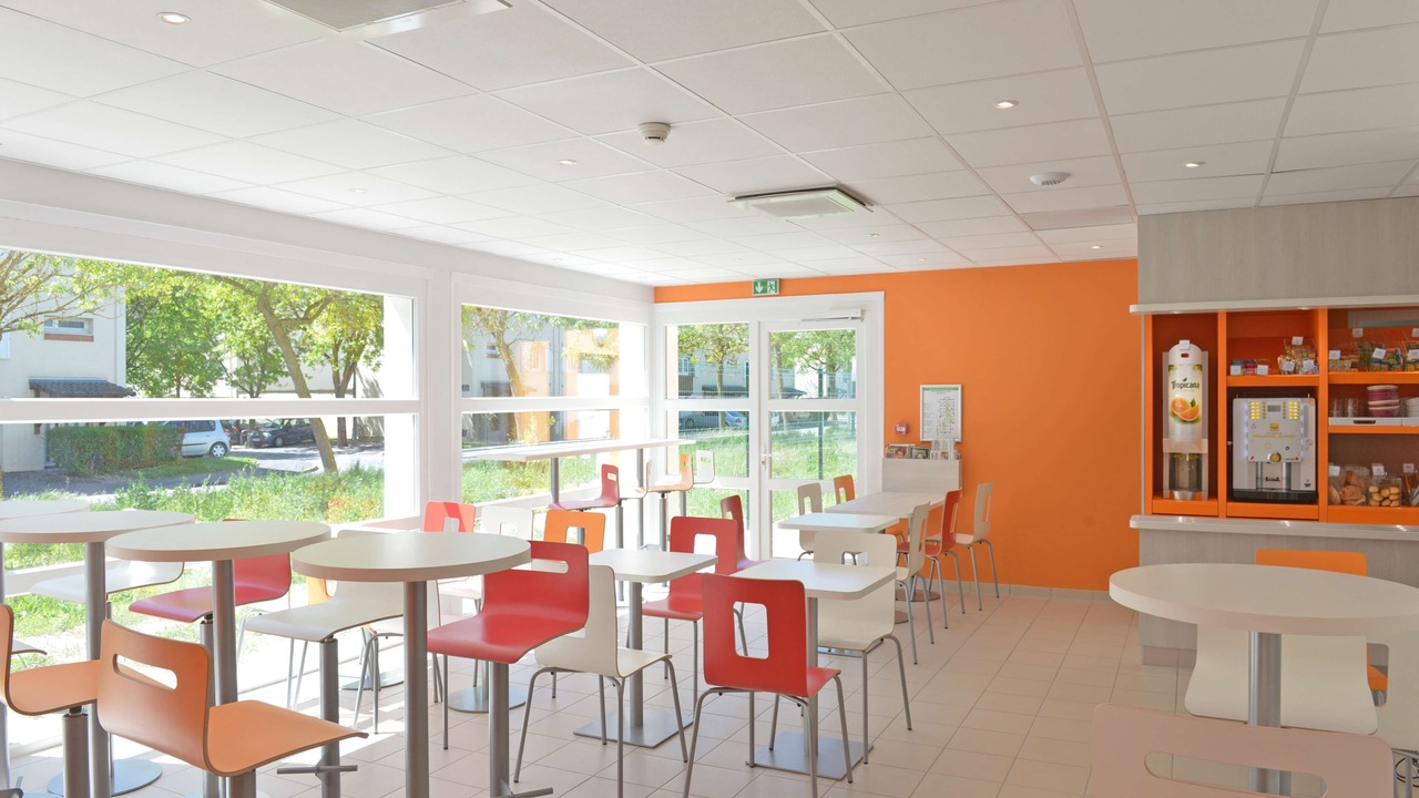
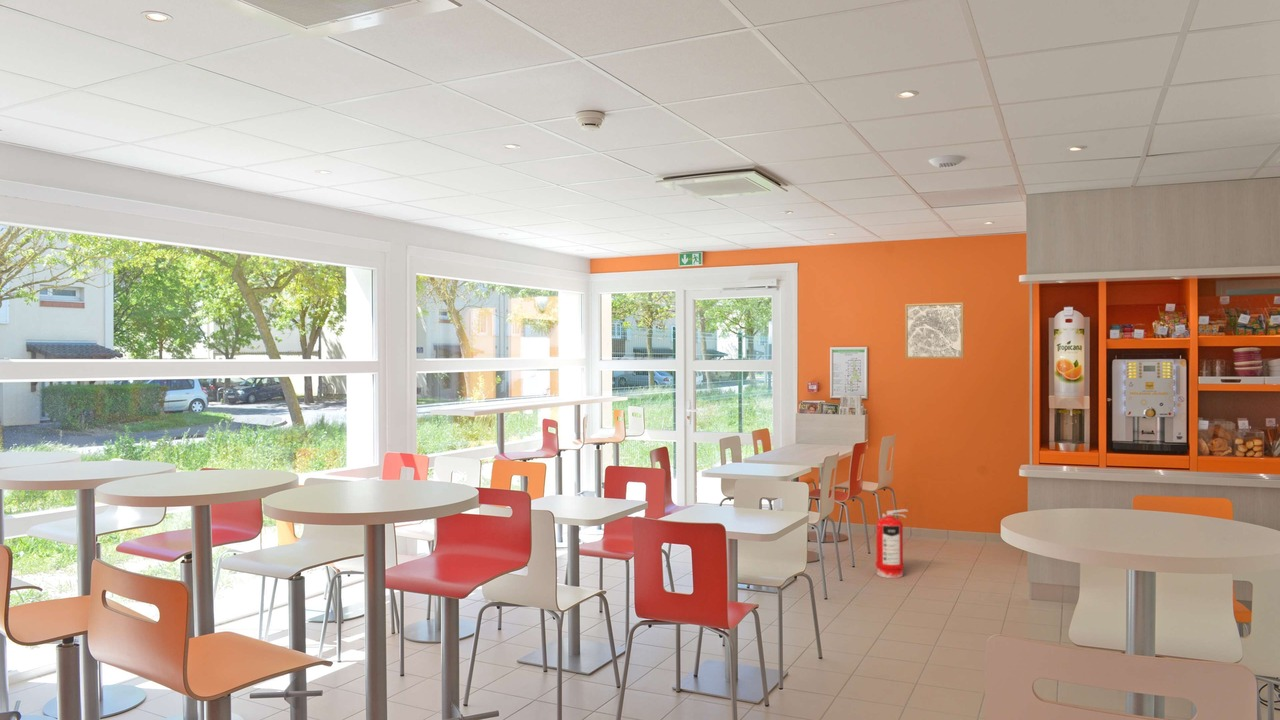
+ wall art (934, 330)
+ fire extinguisher (891, 541)
